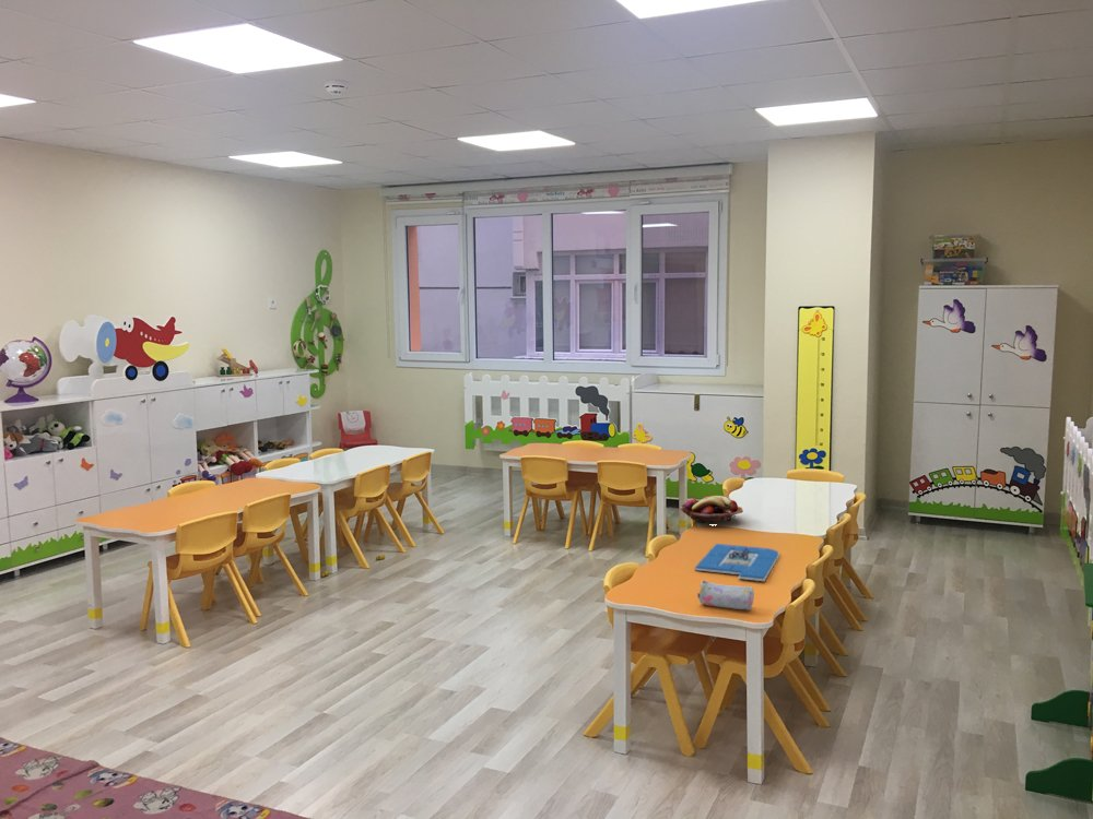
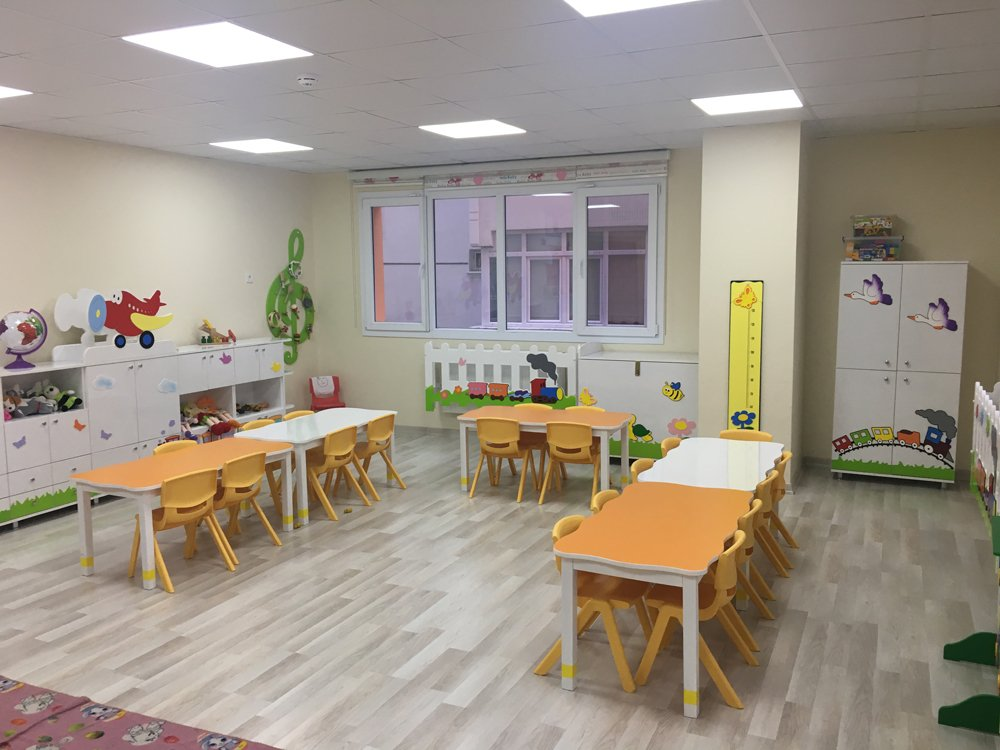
- pencil case (726, 594)
- board game (738, 558)
- fruit basket (712, 508)
